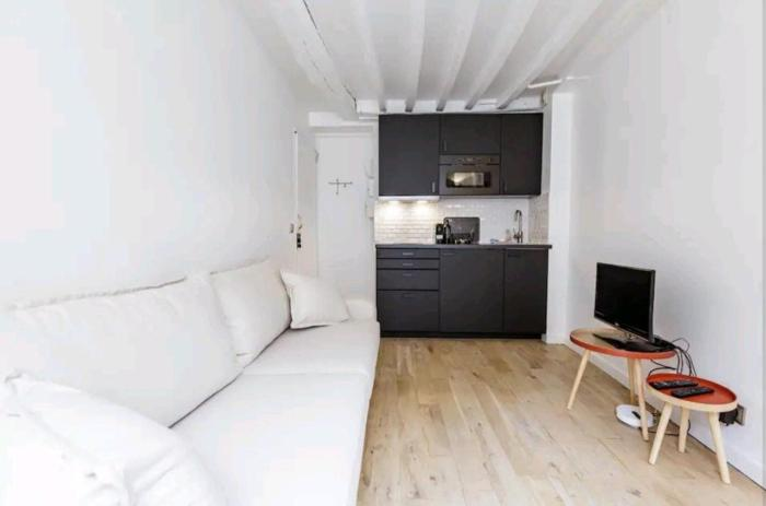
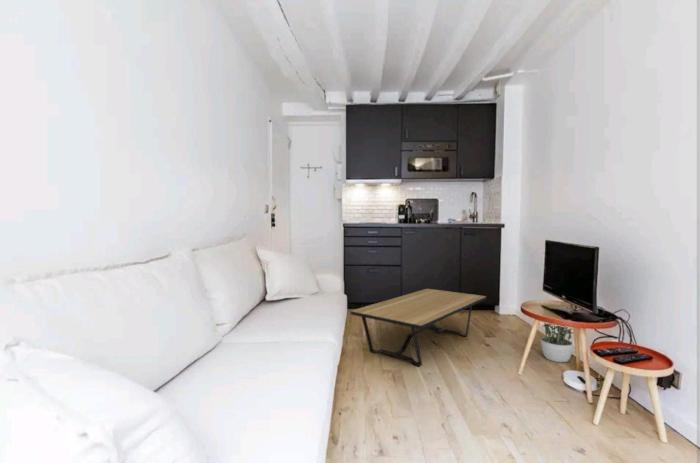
+ coffee table (424, 323)
+ potted plant (557, 331)
